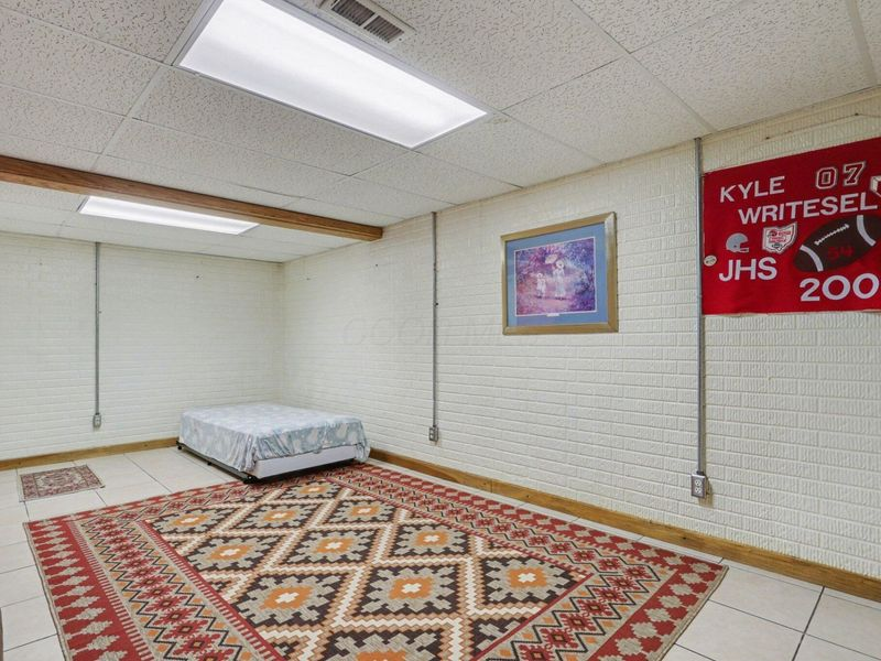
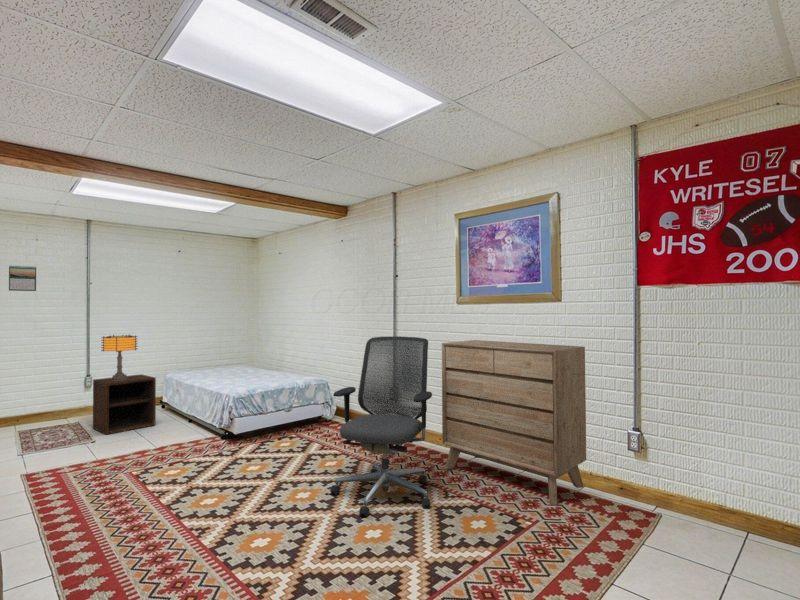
+ office chair (383, 417)
+ table lamp (119, 356)
+ calendar (22, 278)
+ dresser (509, 410)
+ nightstand (124, 402)
